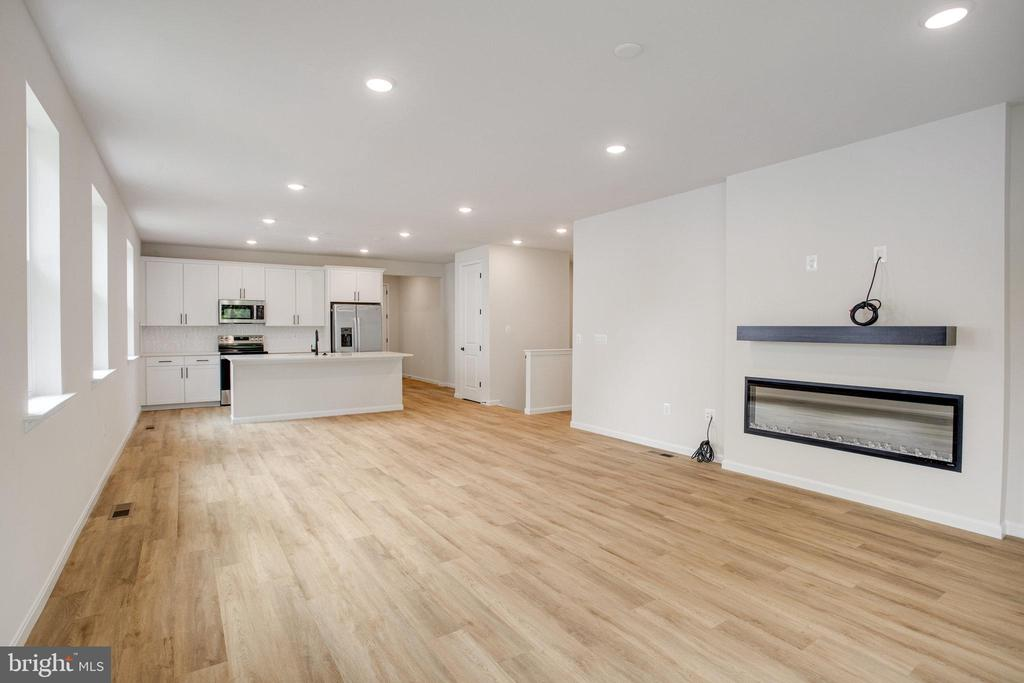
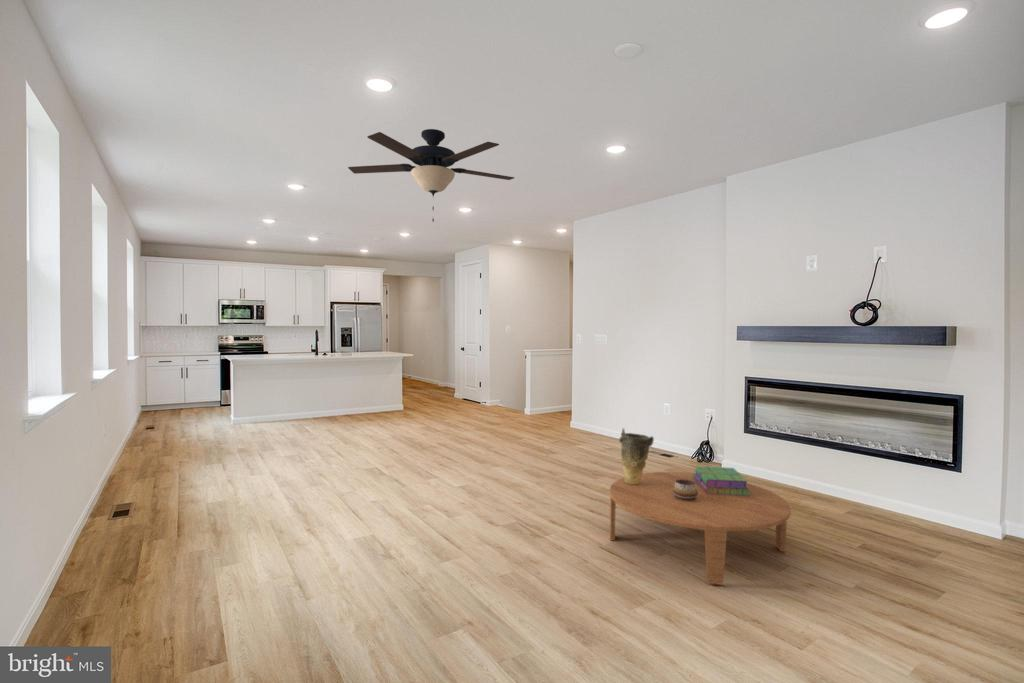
+ ceiling fan (433, 179)
+ vase (635, 455)
+ decorative bowl (685, 489)
+ coffee table (694, 519)
+ stack of books (720, 479)
